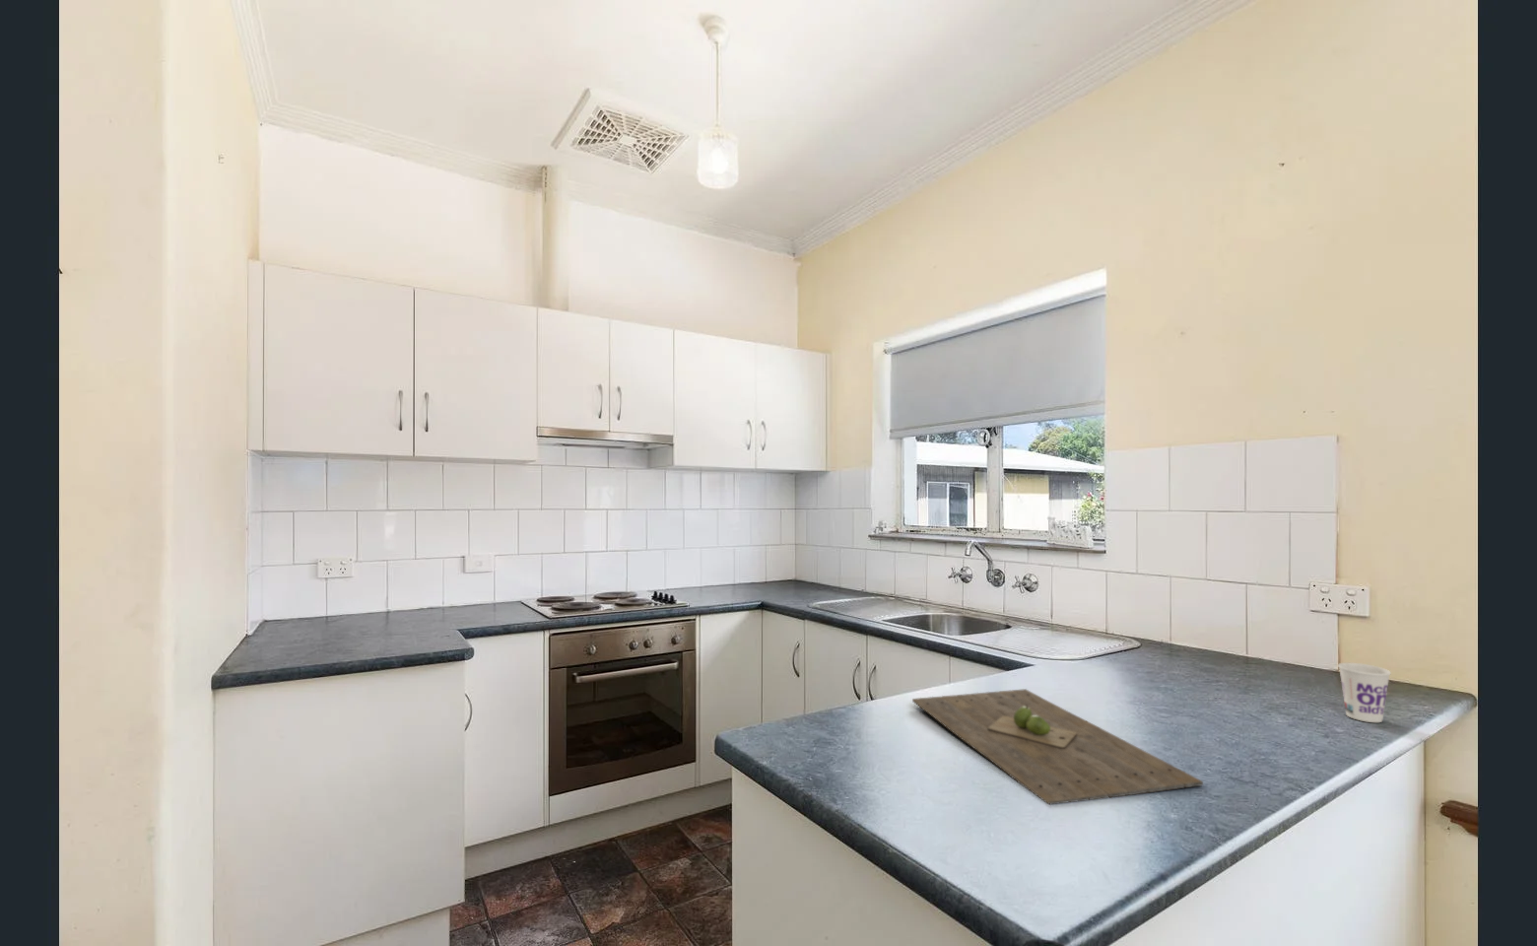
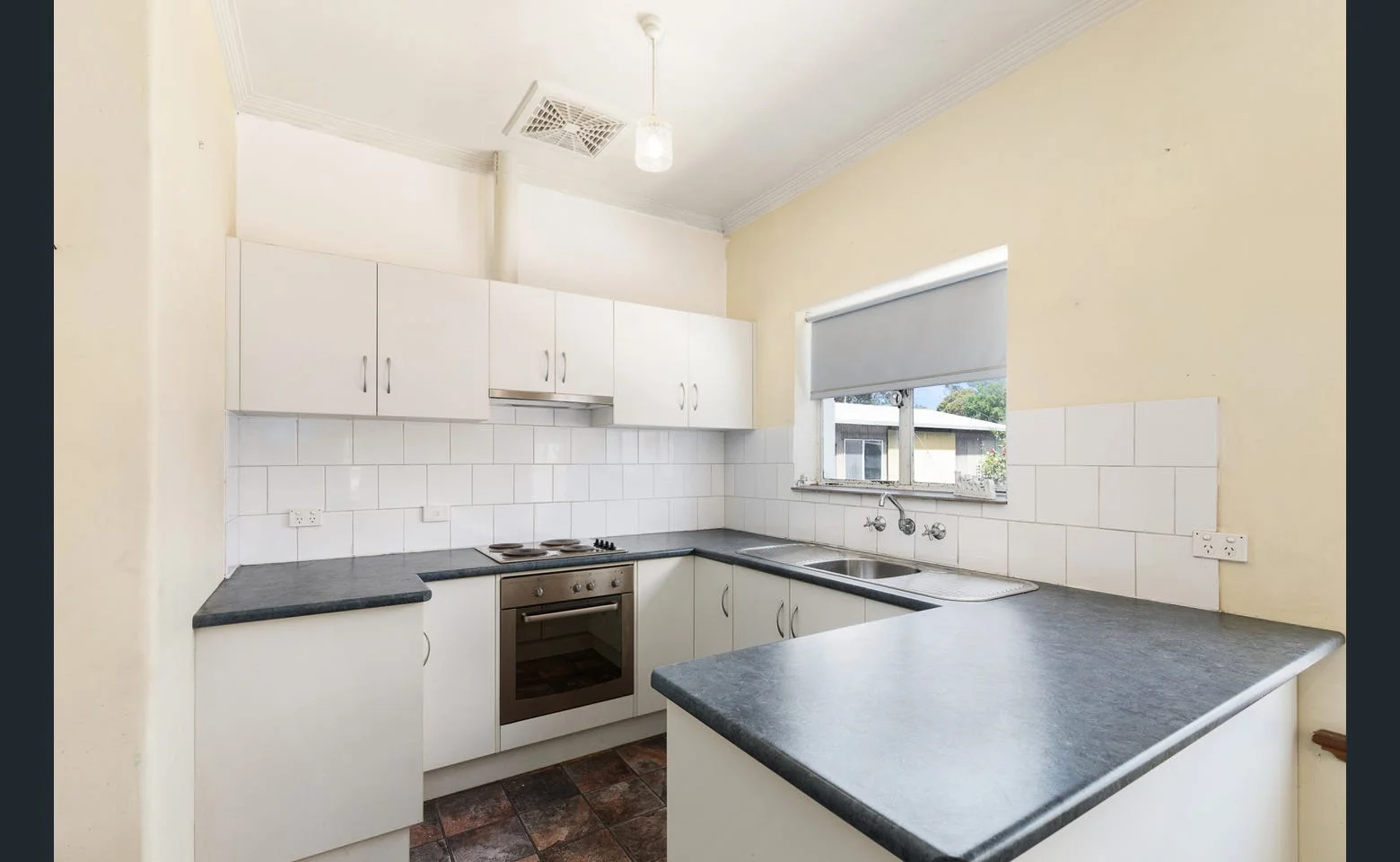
- cutting board (1034, 723)
- cup (1364, 692)
